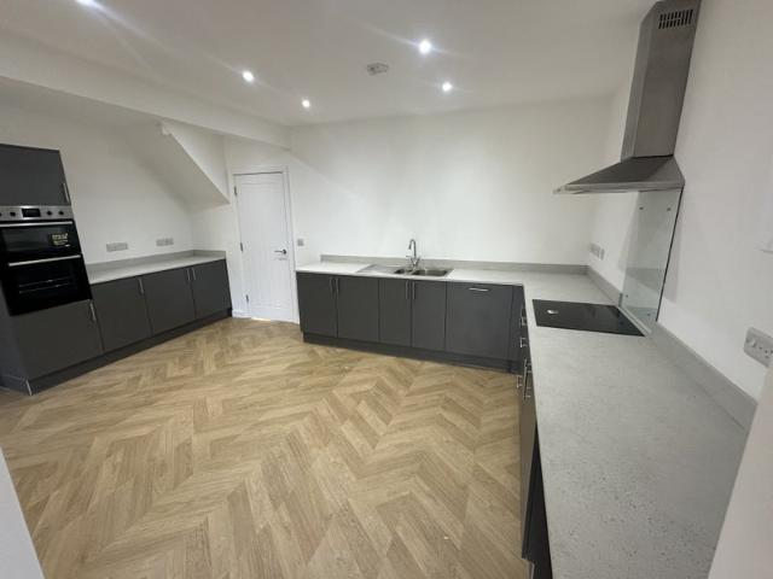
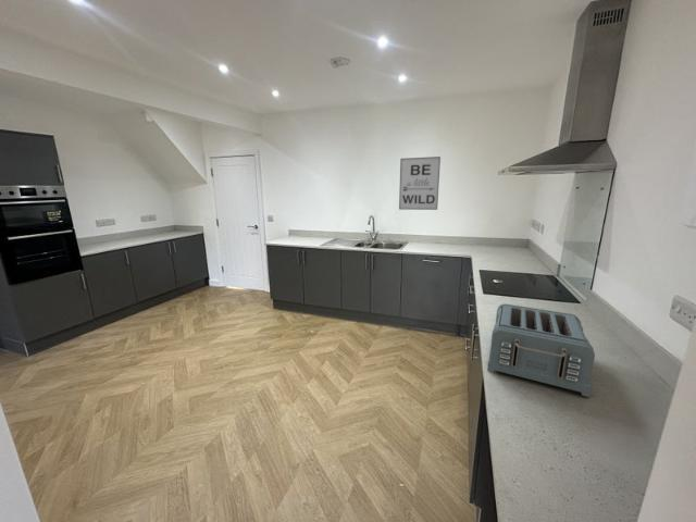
+ toaster (536, 343)
+ wall art (419, 184)
